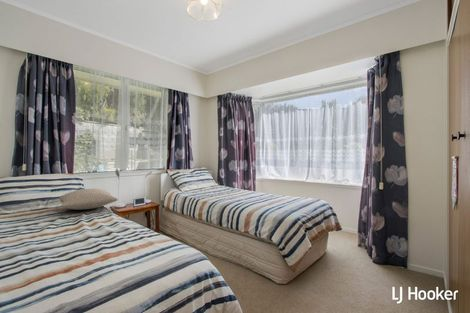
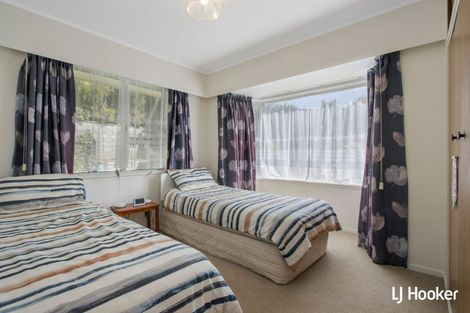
- pillow (88, 199)
